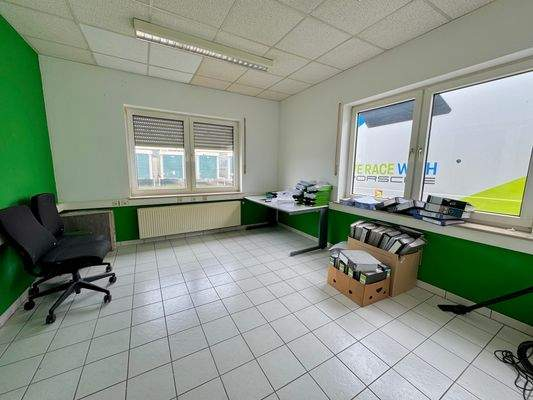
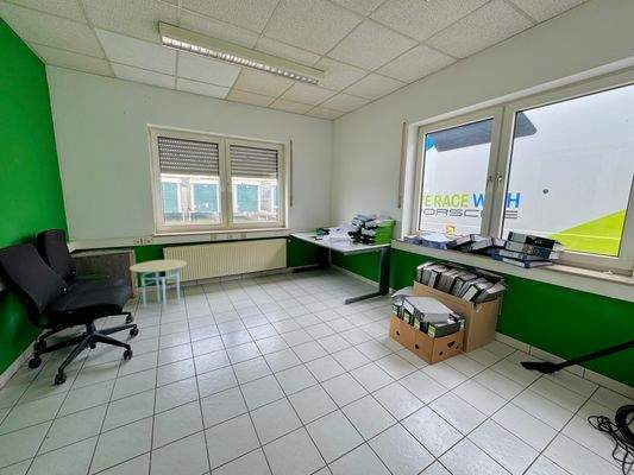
+ side table (162, 285)
